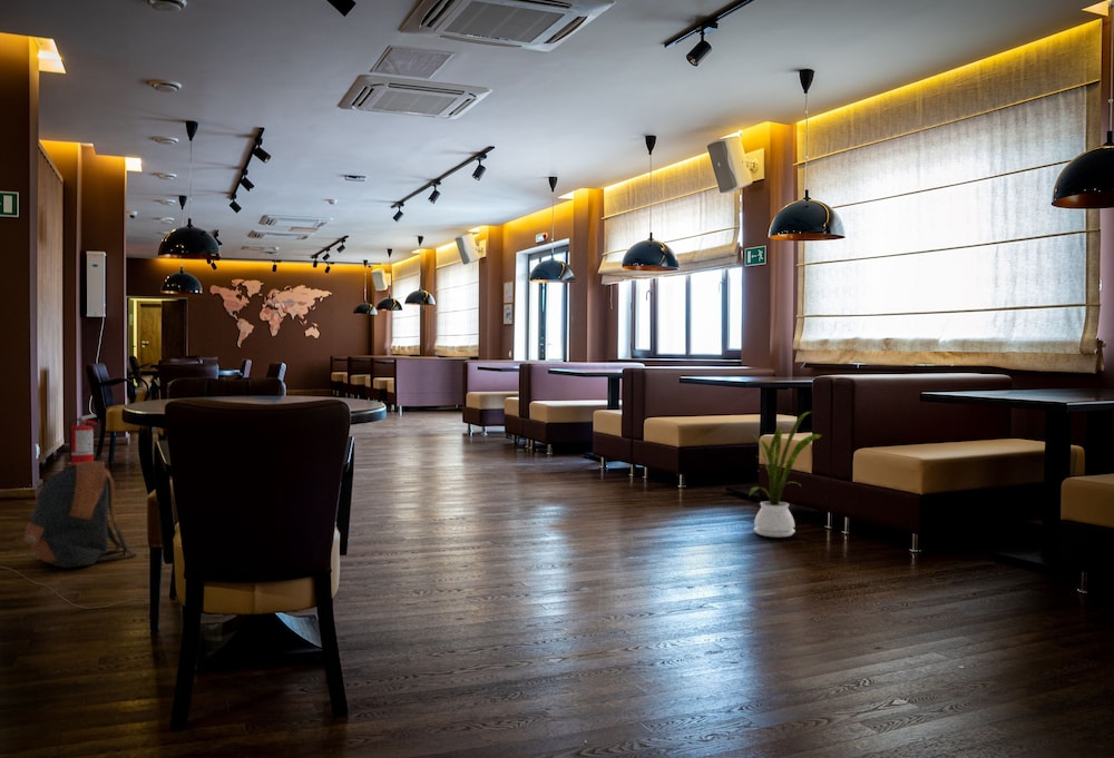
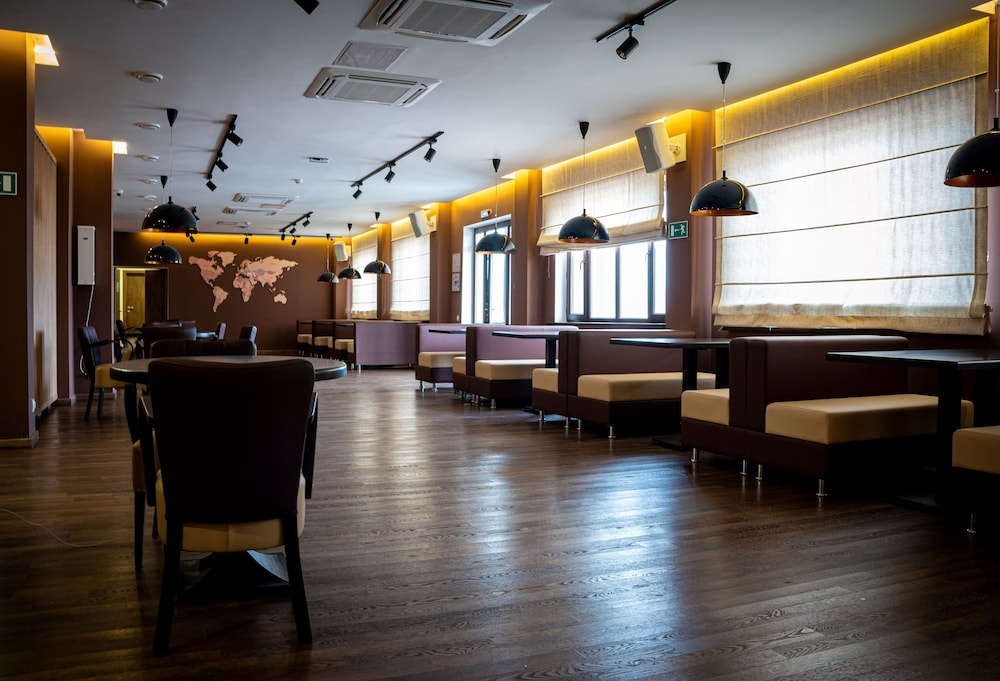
- backpack (80, 508)
- house plant (780, 472)
- fire extinguisher (81, 447)
